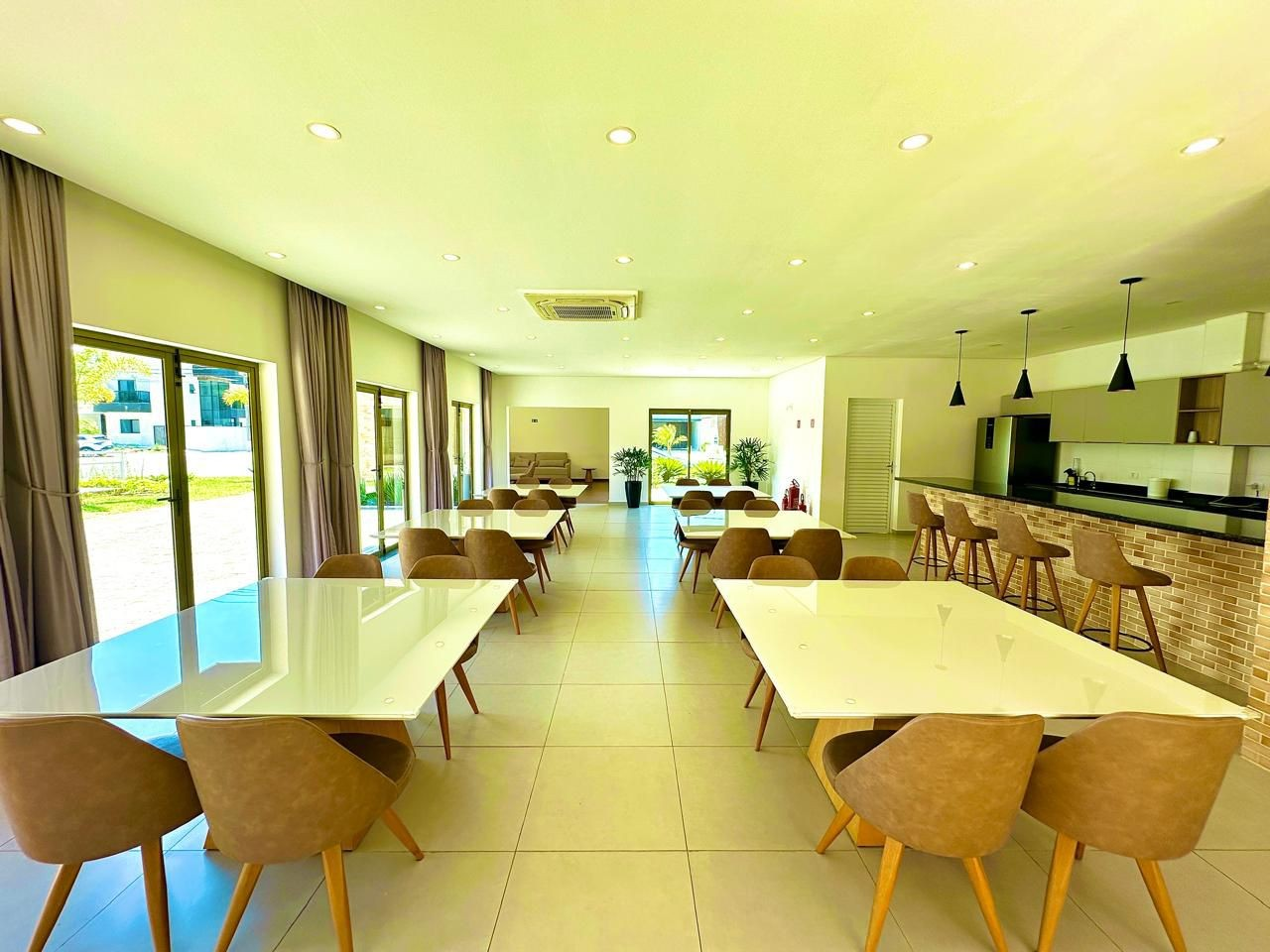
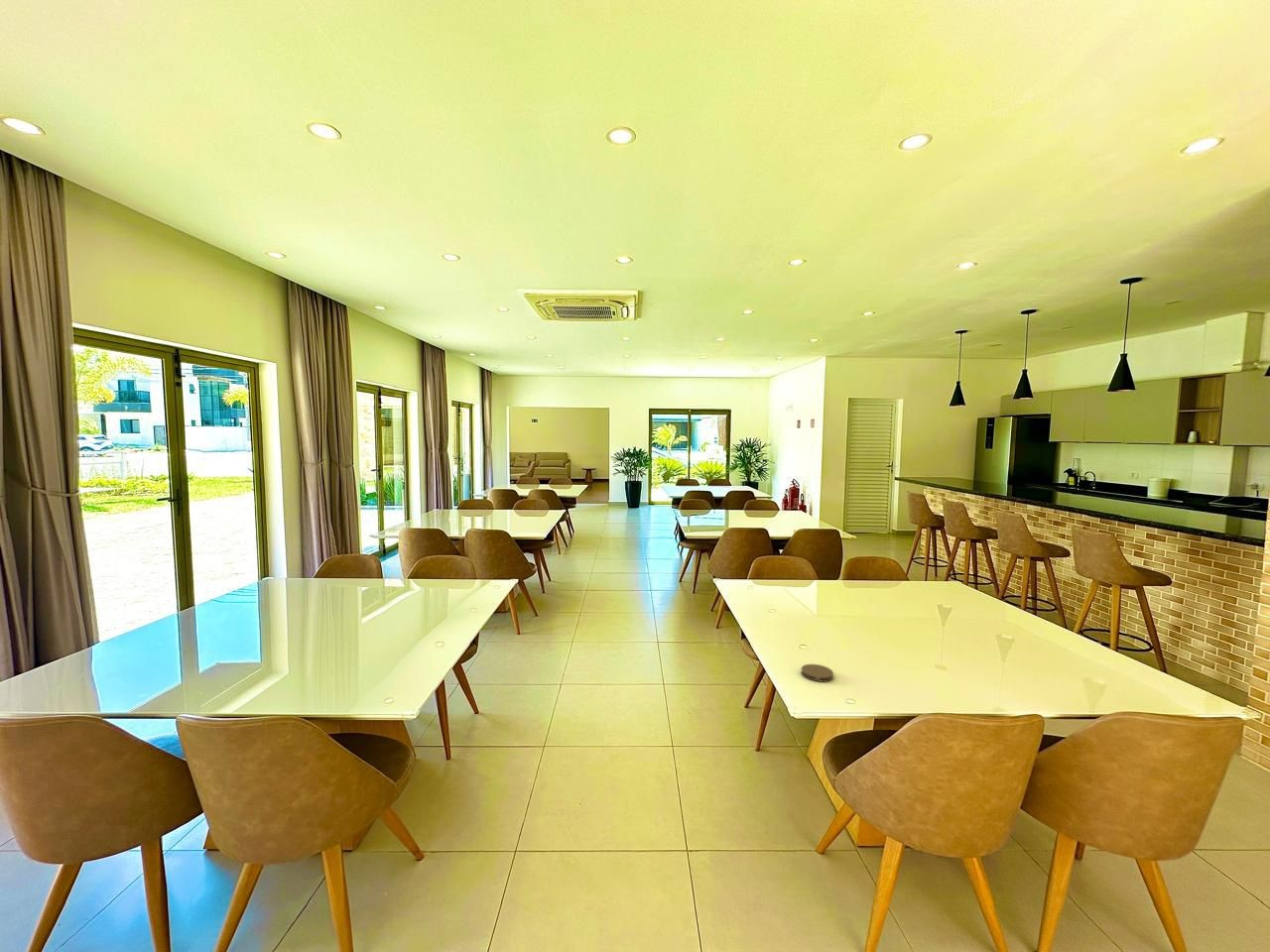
+ coaster (817, 672)
